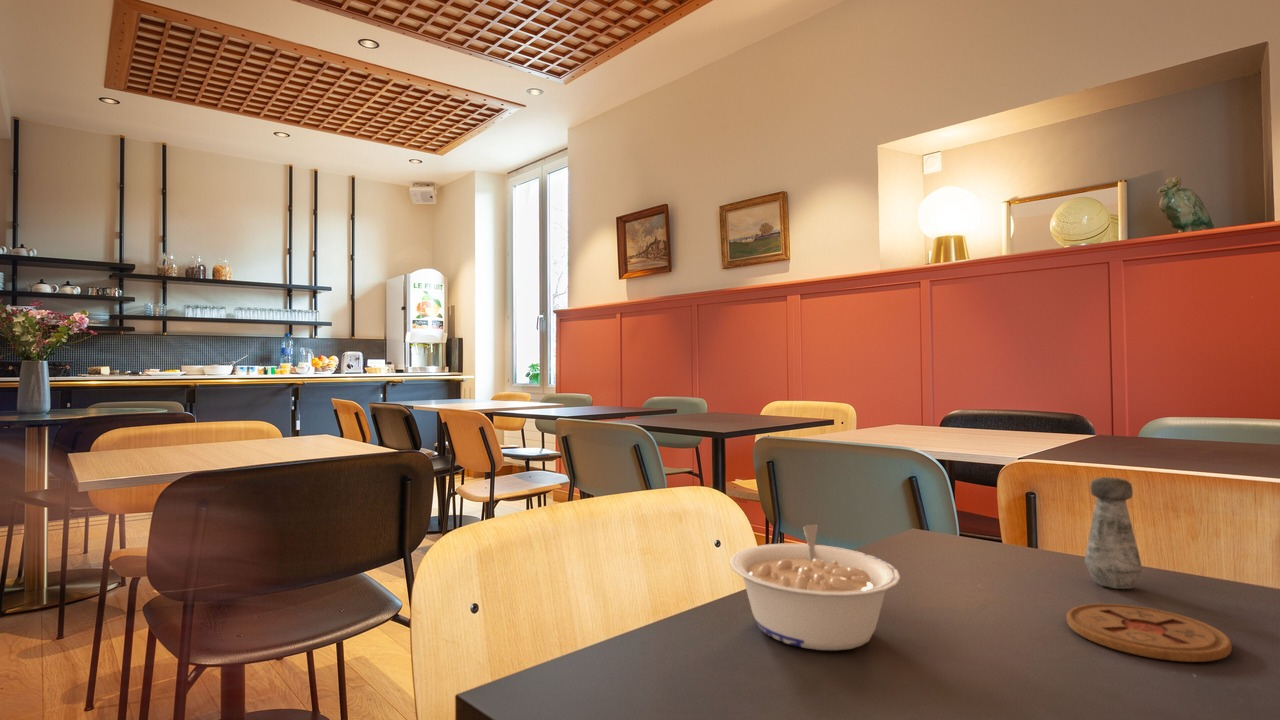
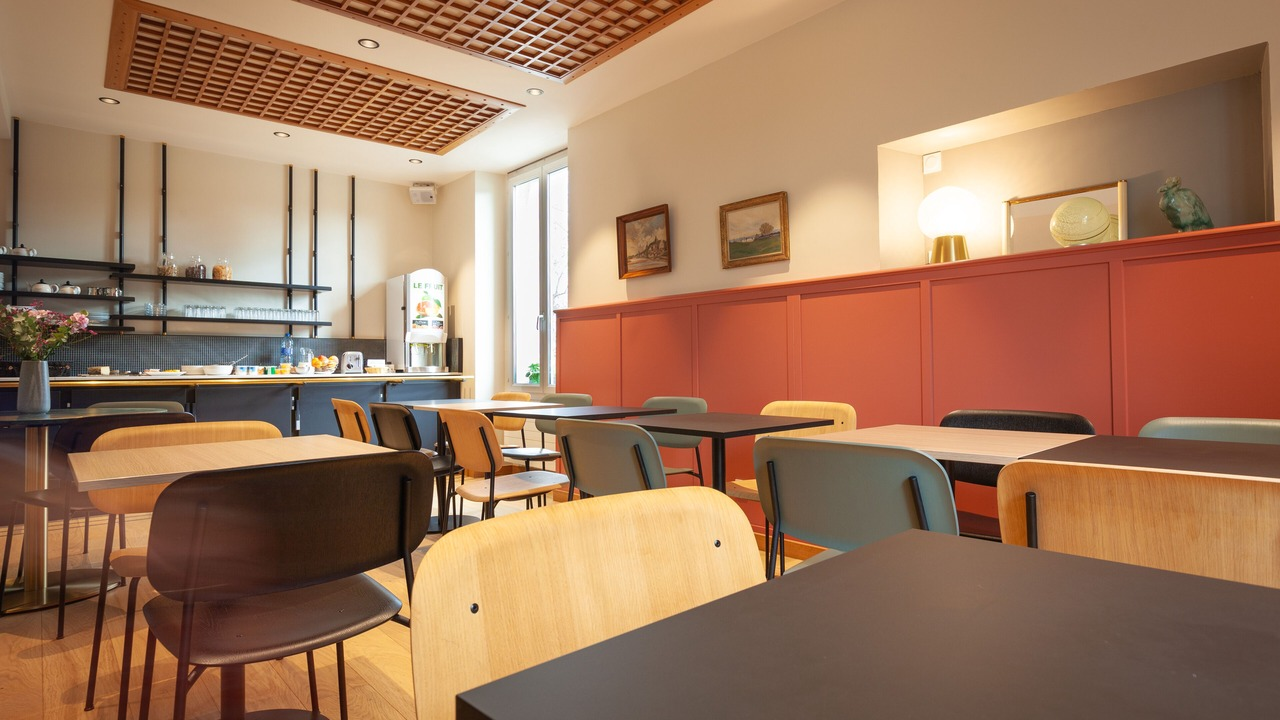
- legume (807, 587)
- coaster (1144, 629)
- salt shaker (1112, 531)
